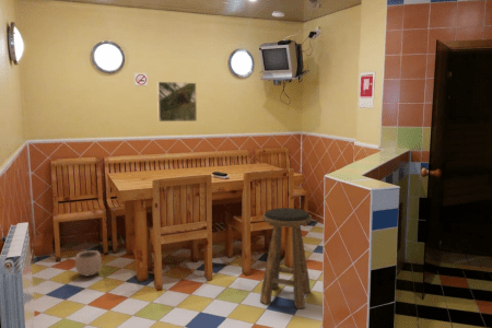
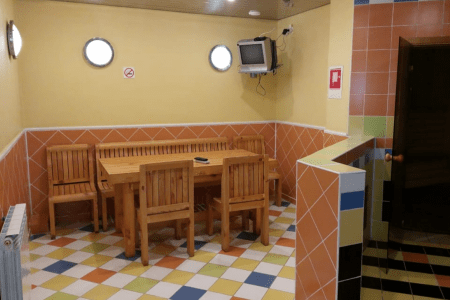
- stool (280, 251)
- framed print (177, 102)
- plant pot (87, 259)
